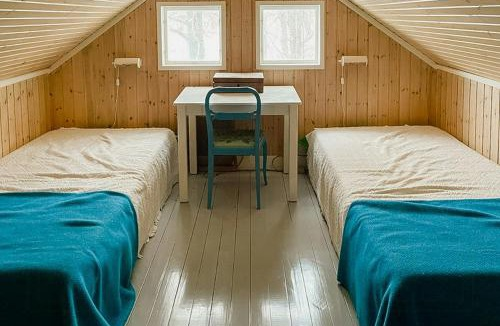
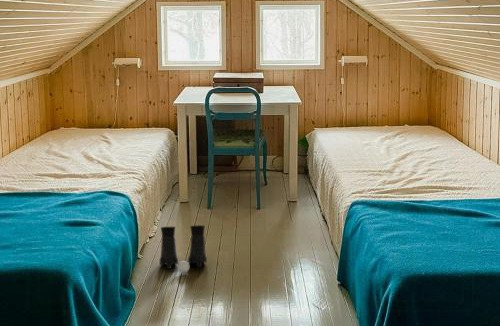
+ boots (175, 245)
